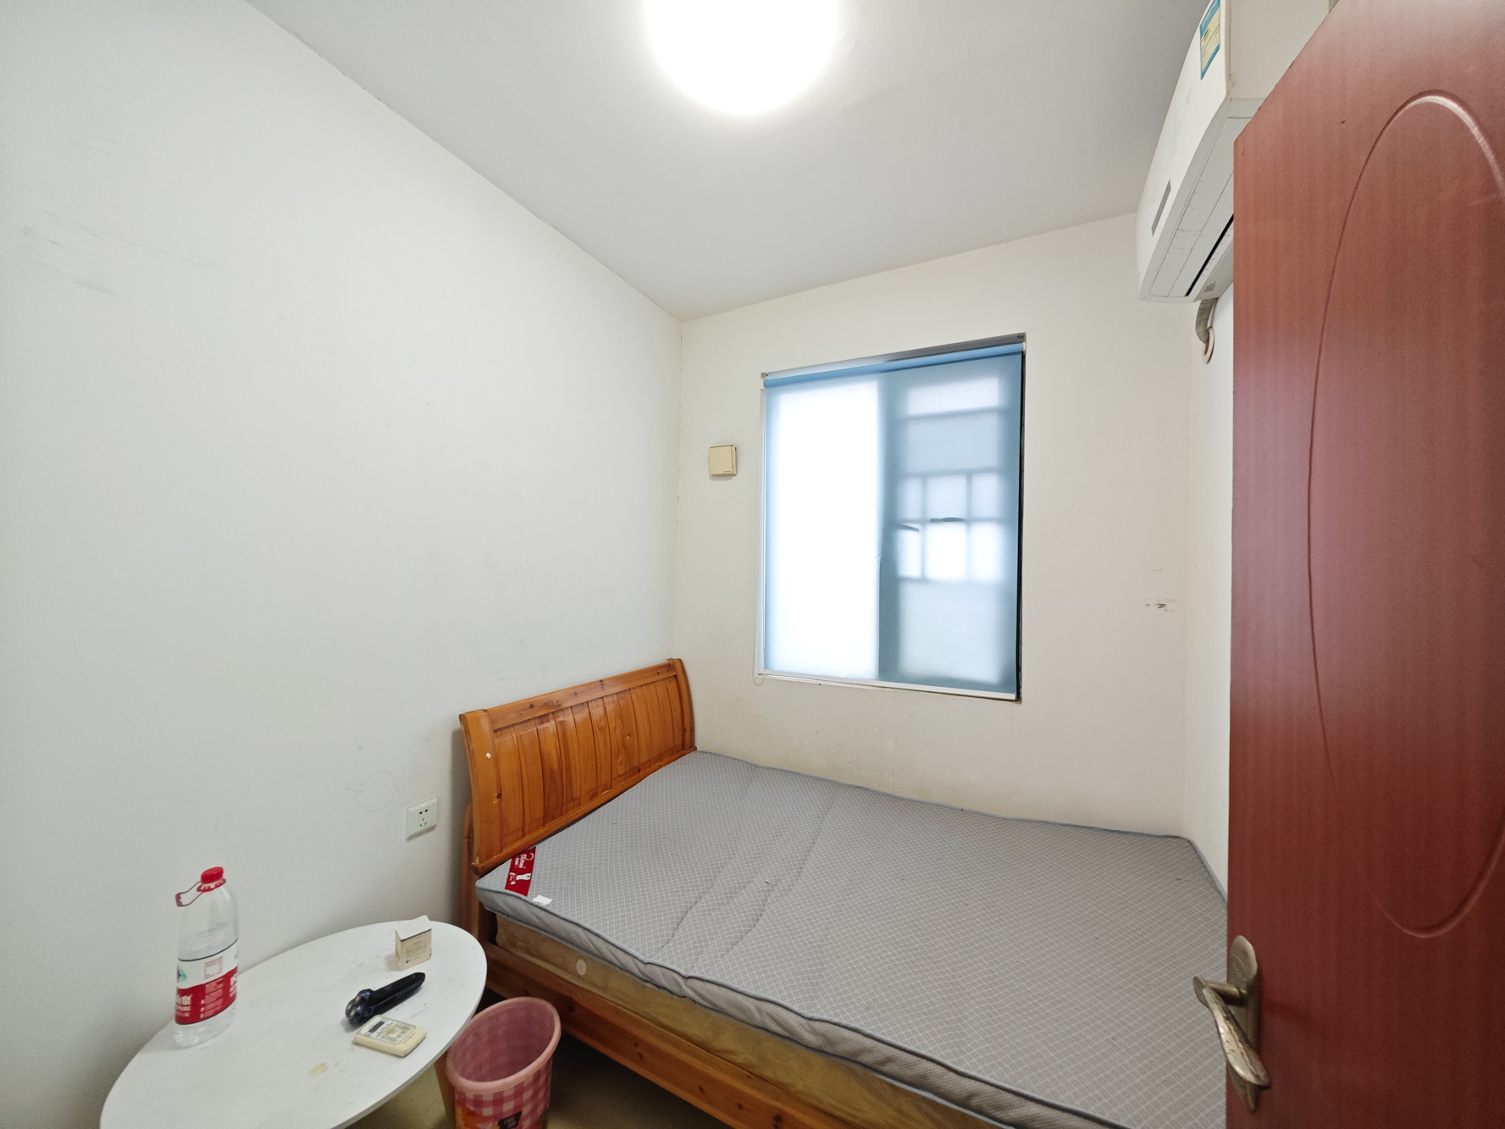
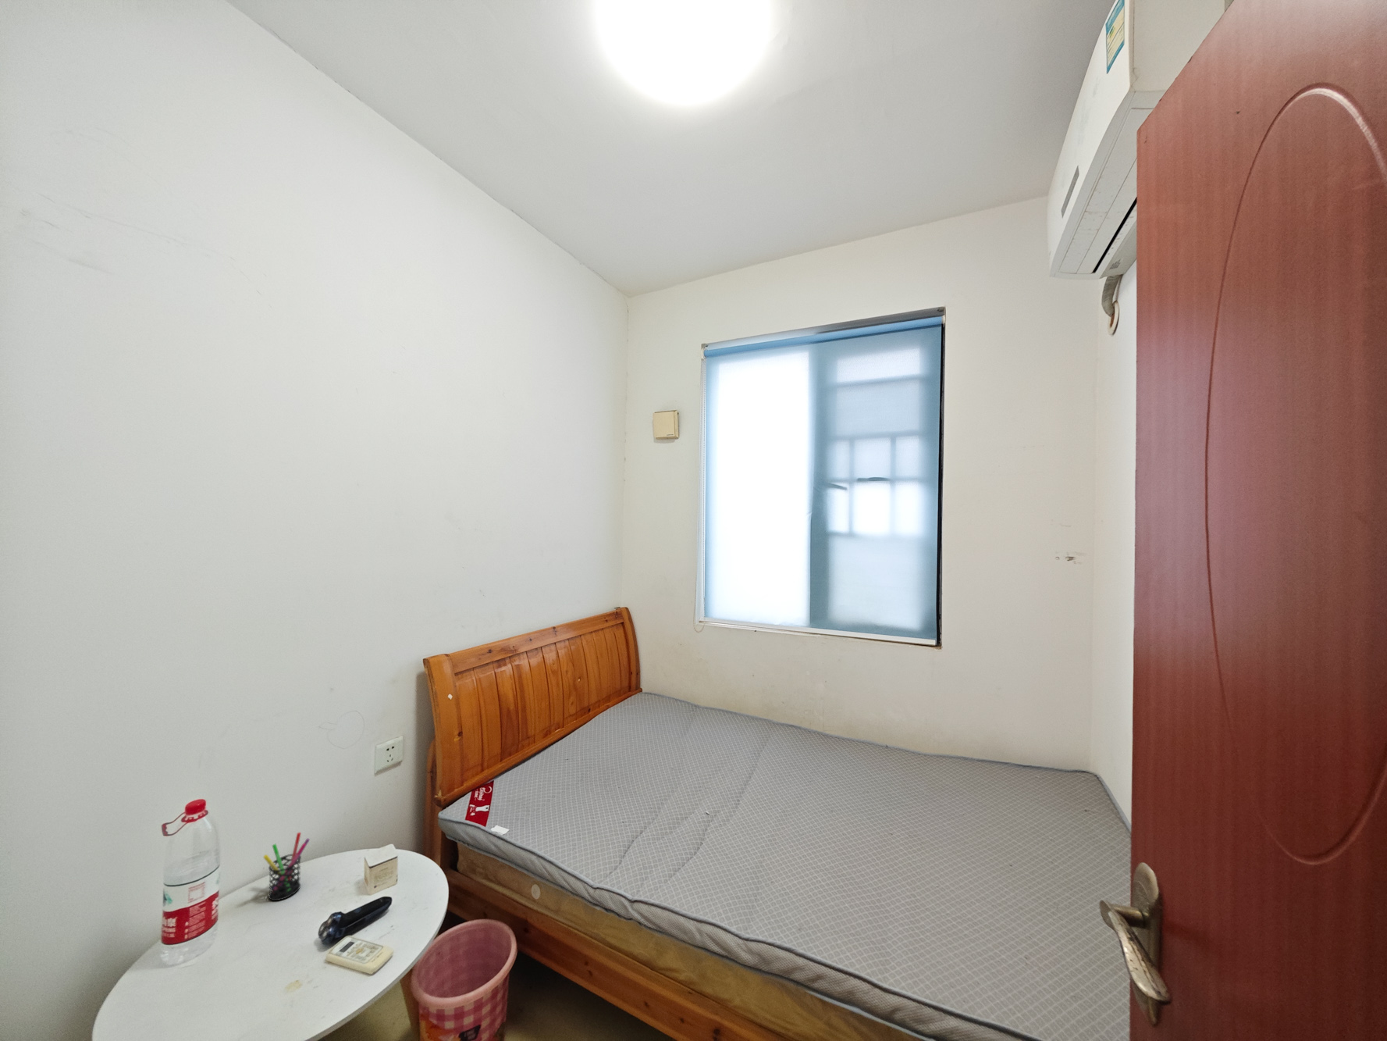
+ pen holder (284, 864)
